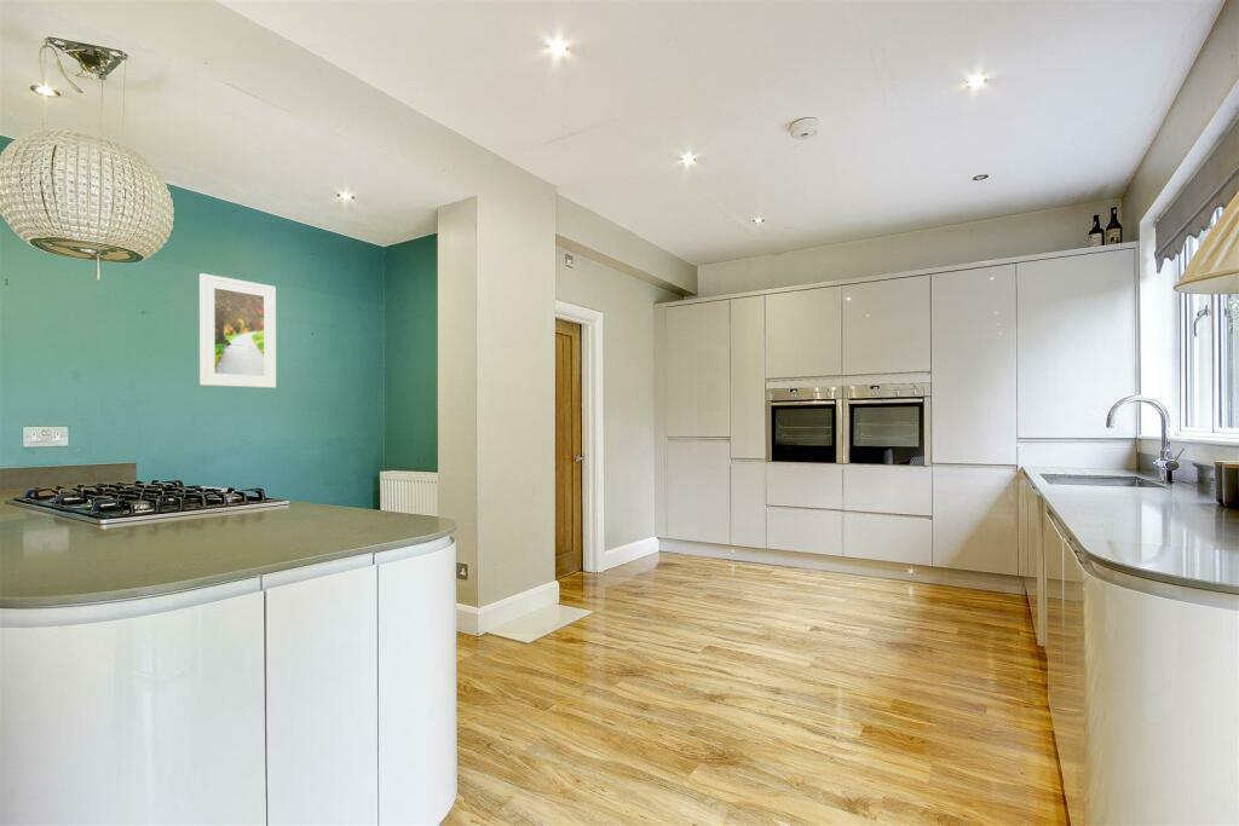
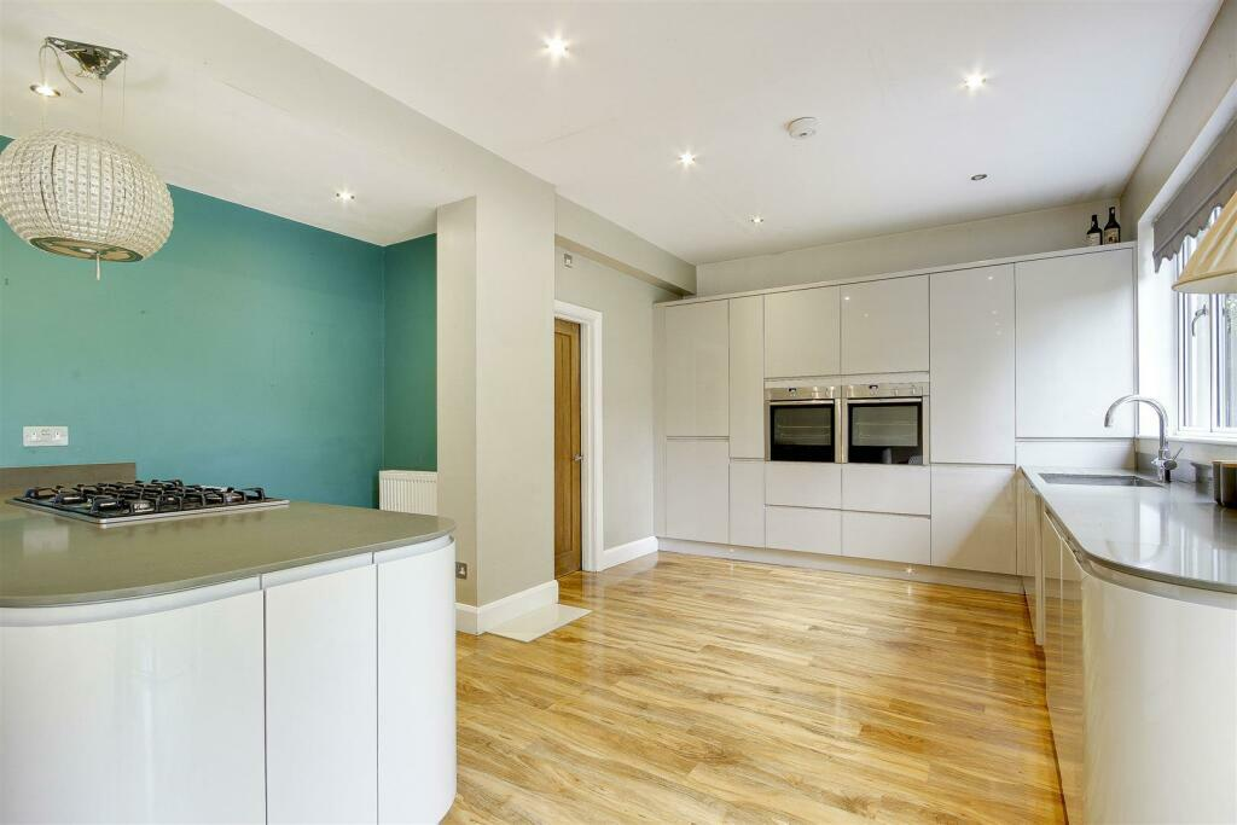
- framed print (240, 333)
